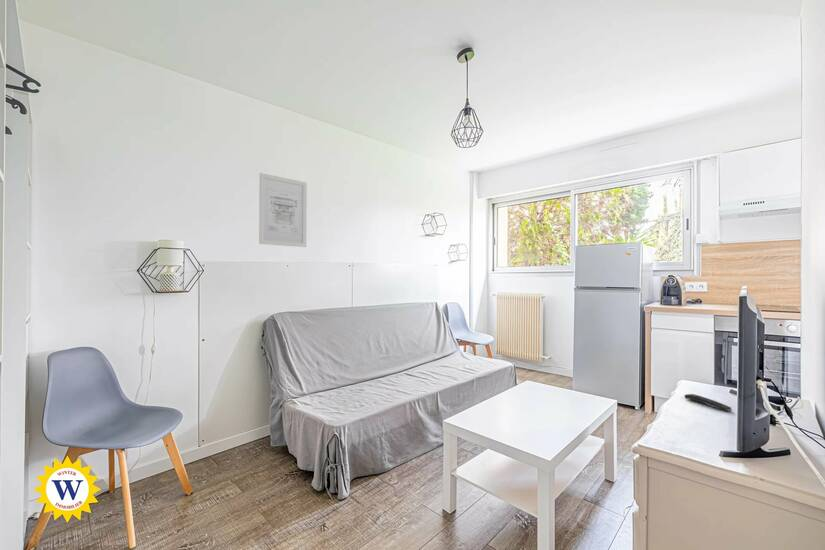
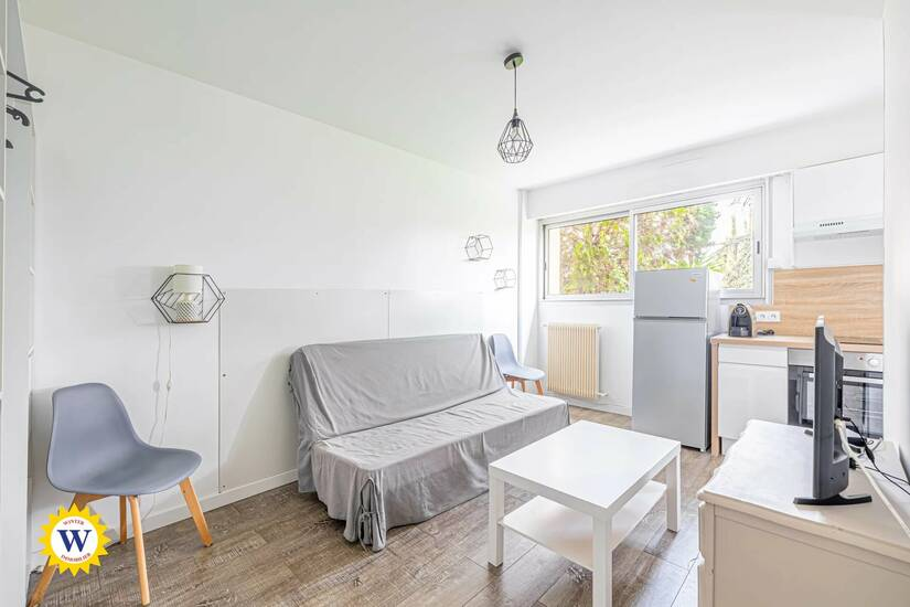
- remote control (708, 402)
- wall art (284, 211)
